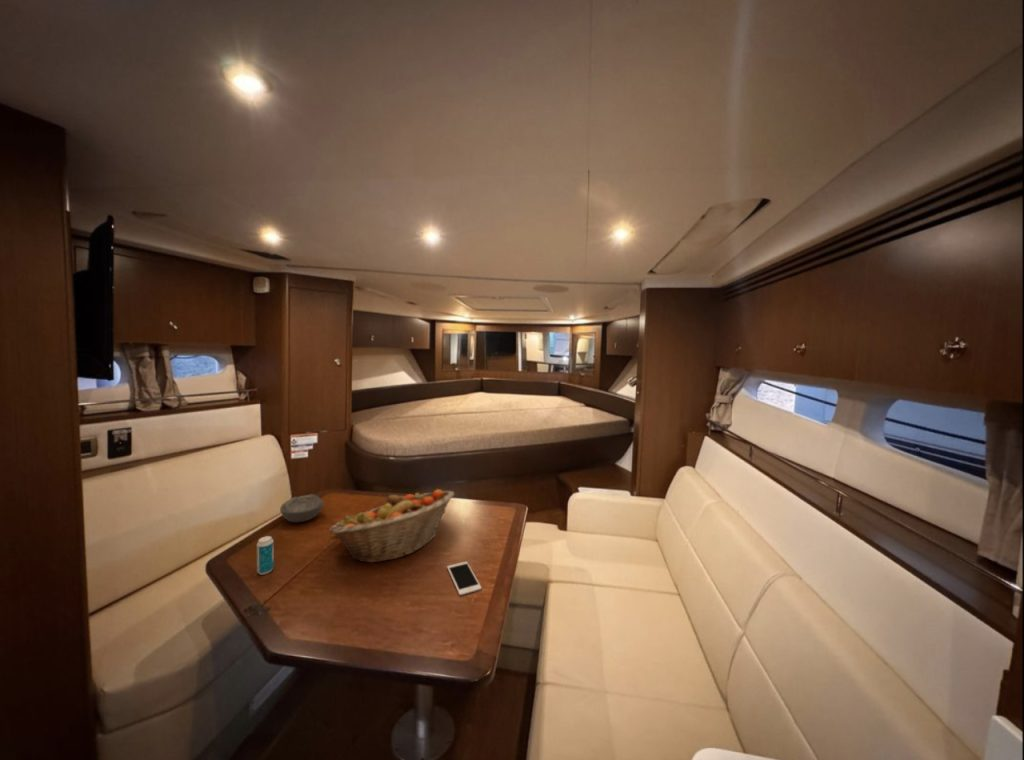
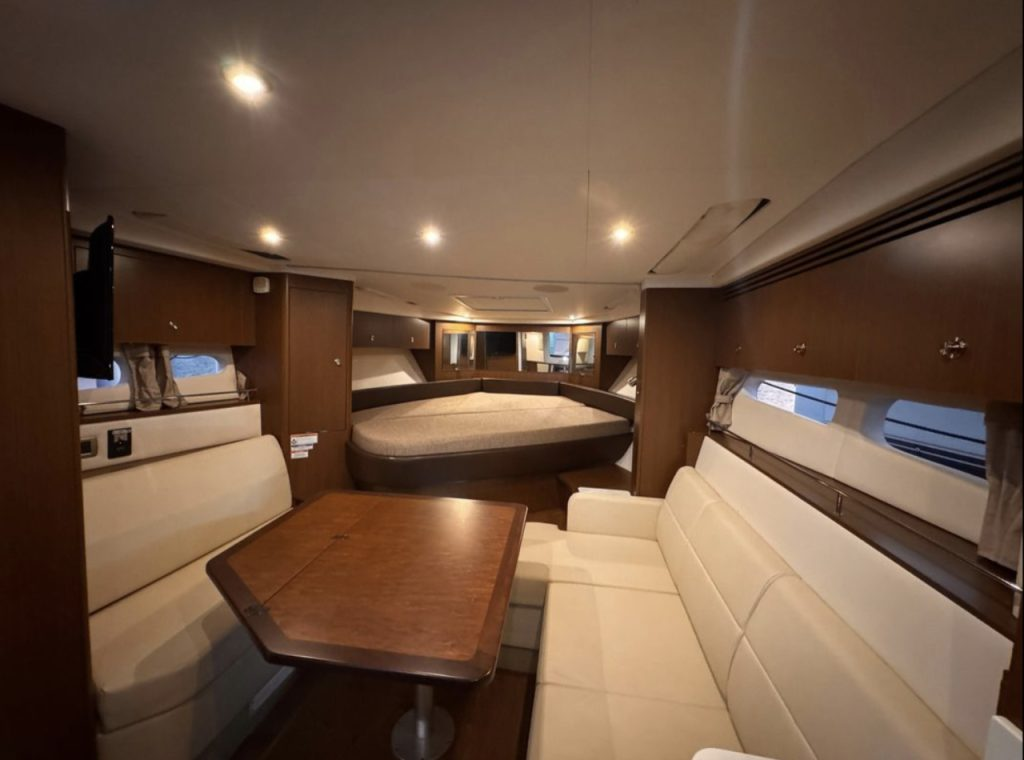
- cell phone (463, 577)
- bowl (302, 510)
- fruit basket (396, 518)
- beverage can (265, 555)
